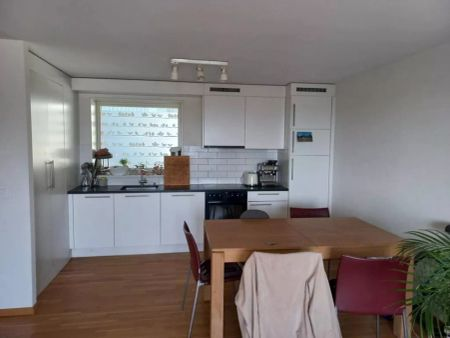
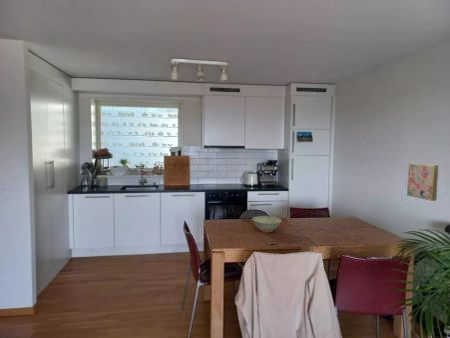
+ wall art (421, 181)
+ dish (266, 225)
